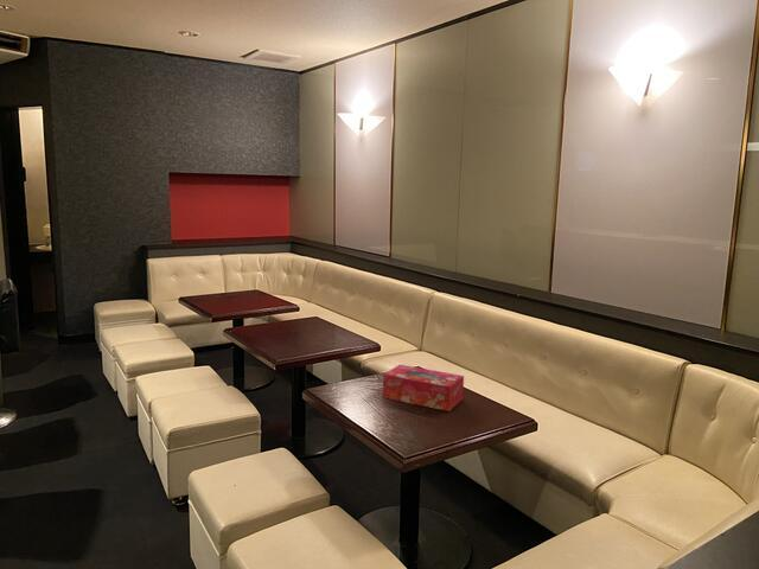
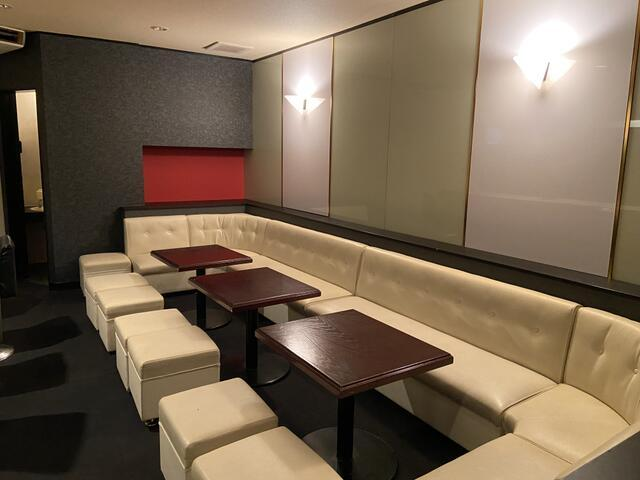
- tissue box (422, 386)
